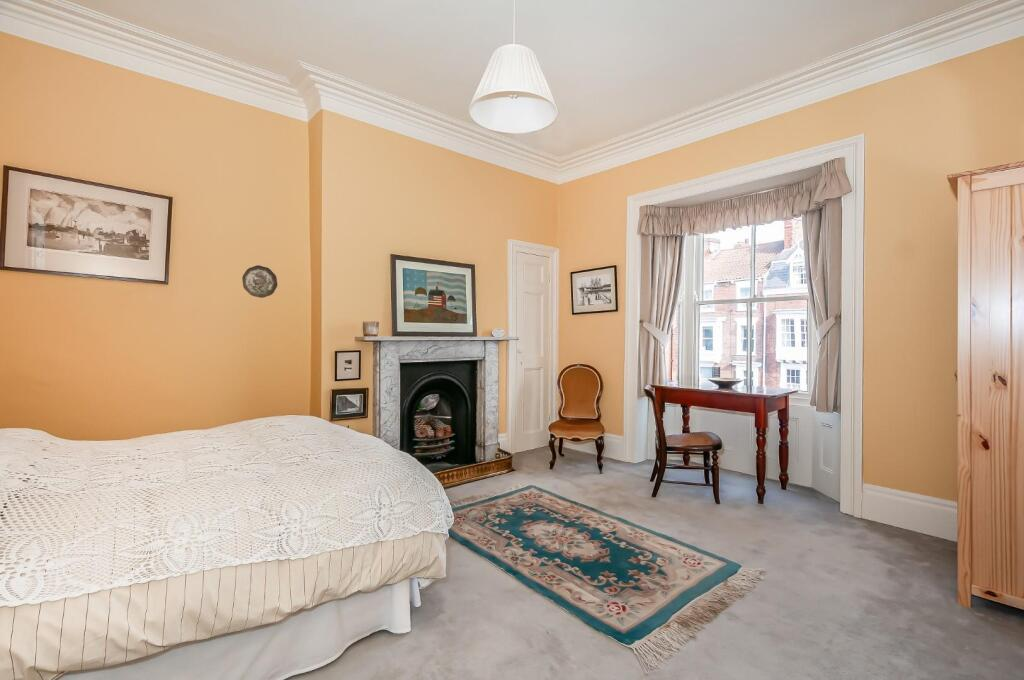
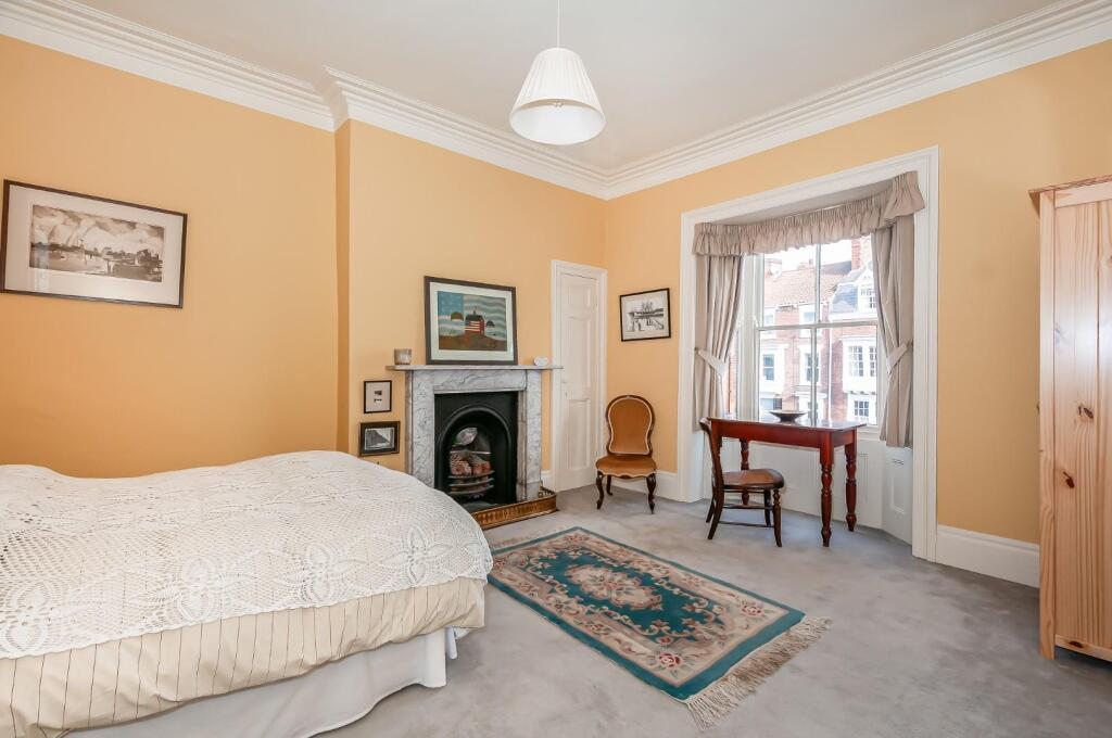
- decorative plate (259, 281)
